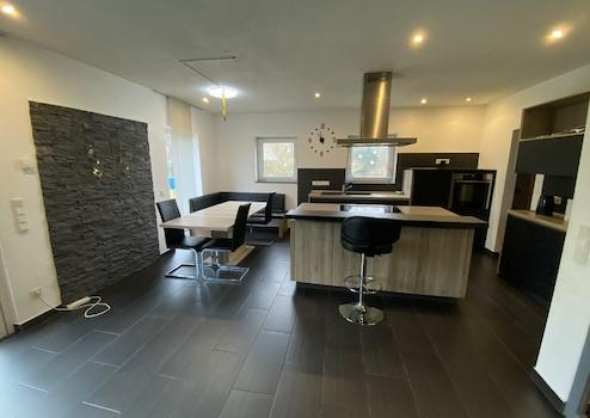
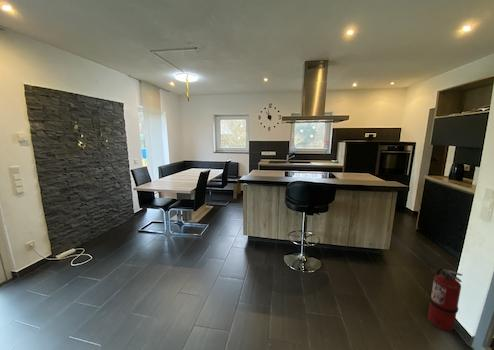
+ fire extinguisher (444, 294)
